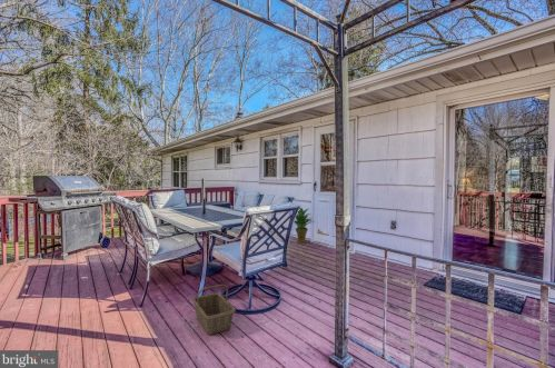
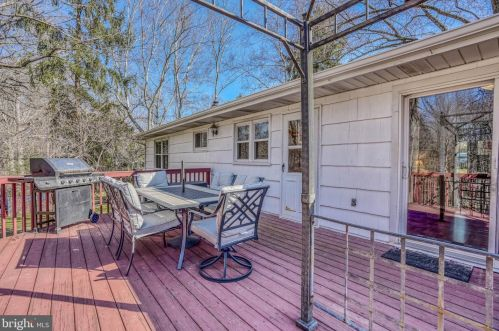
- basket (212, 304)
- potted plant (301, 225)
